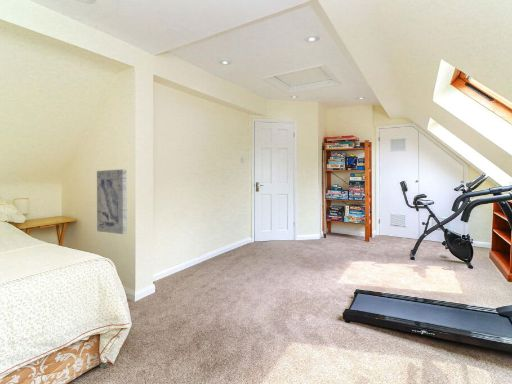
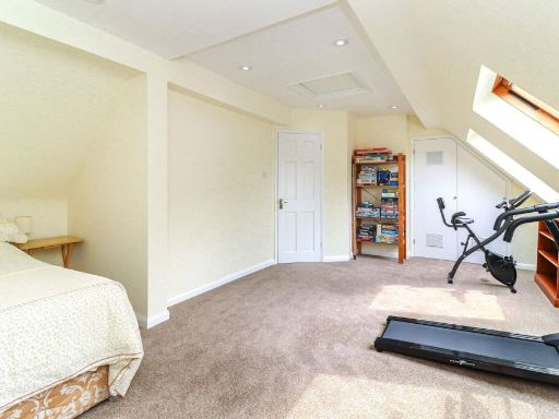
- wall art (111, 201)
